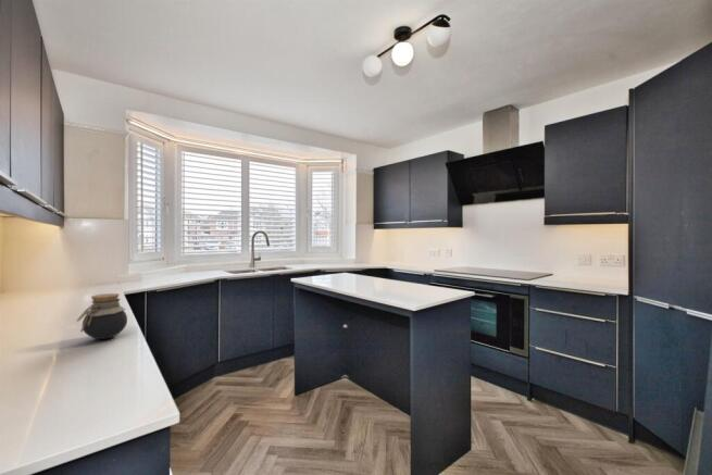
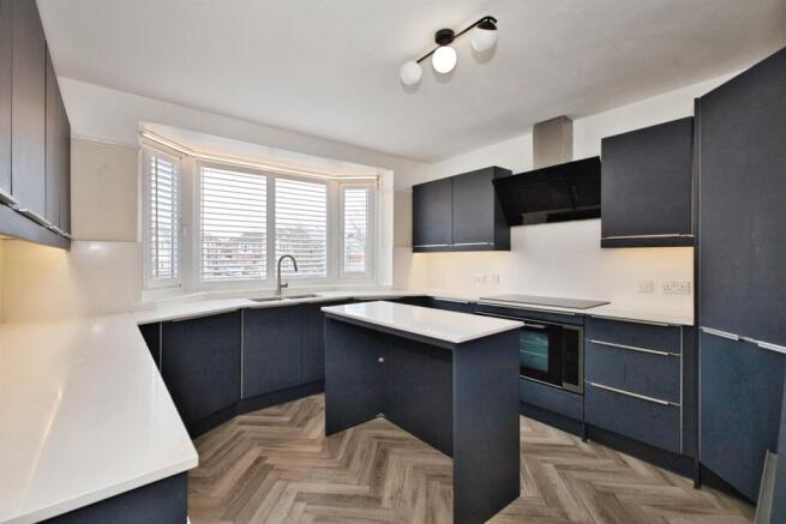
- jar (102, 316)
